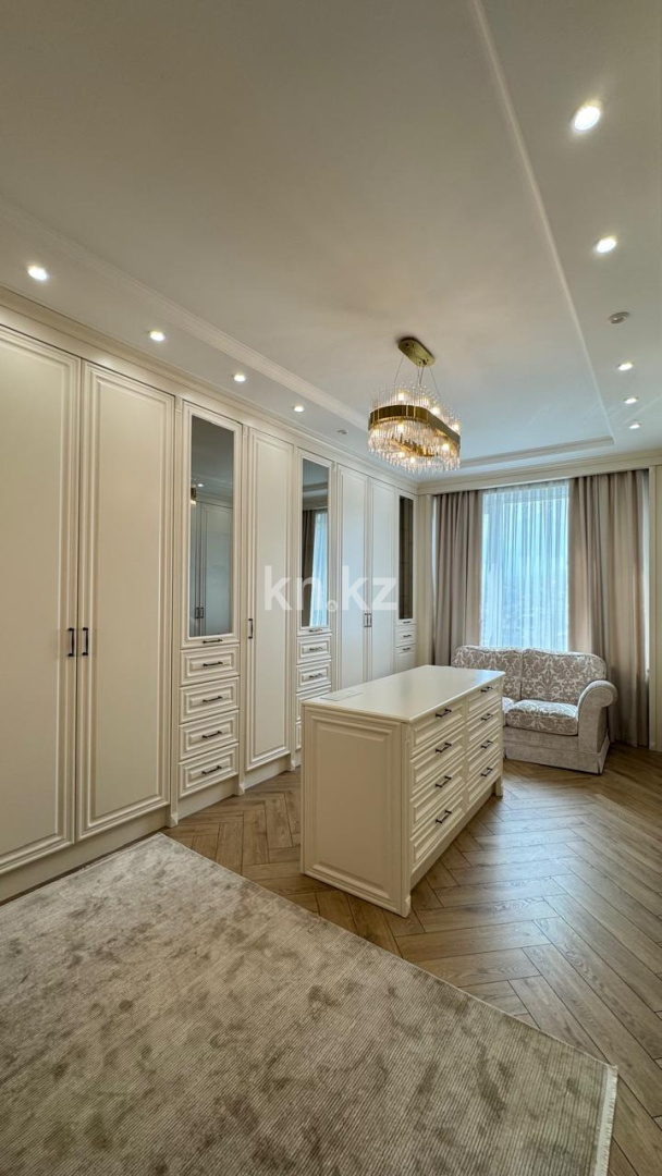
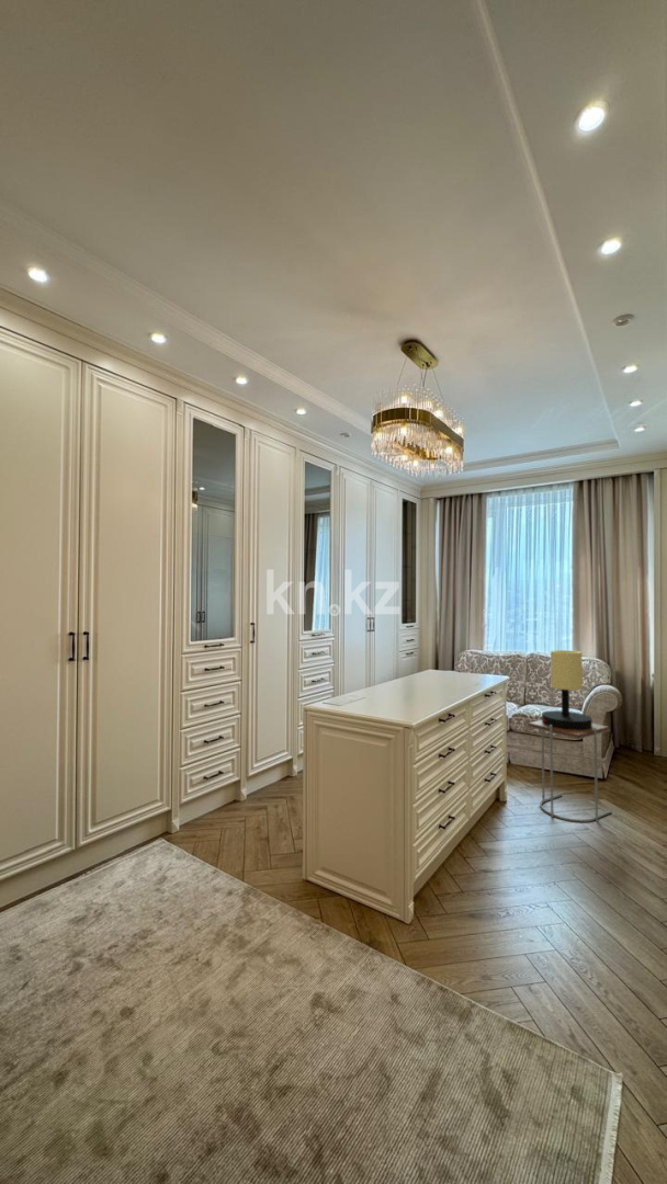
+ table lamp (565, 687)
+ side table (552, 765)
